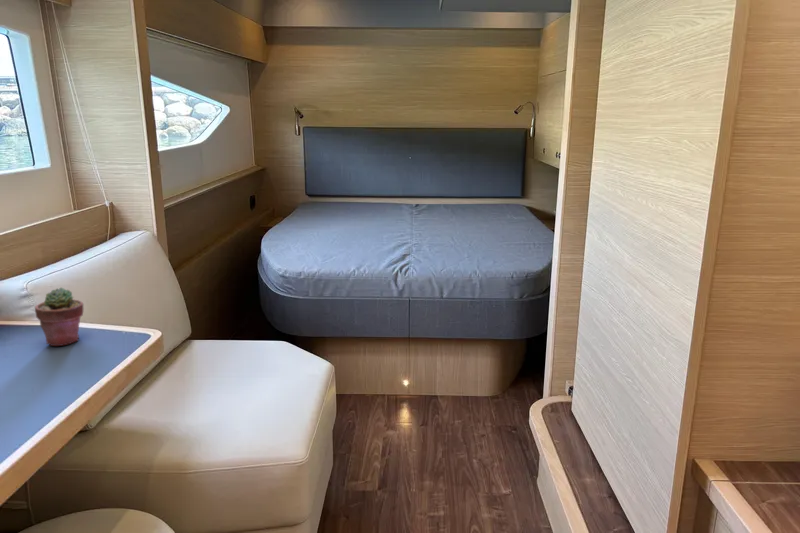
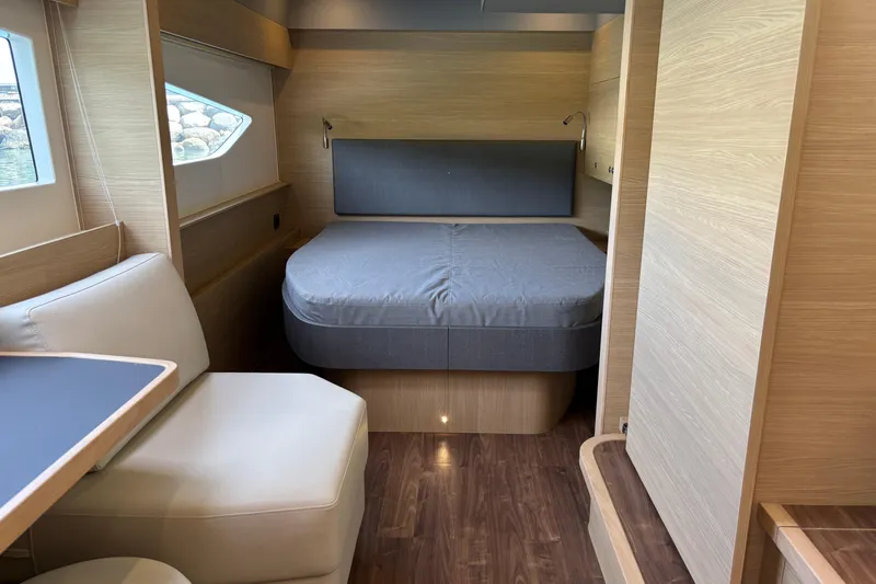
- potted succulent (60, 315)
